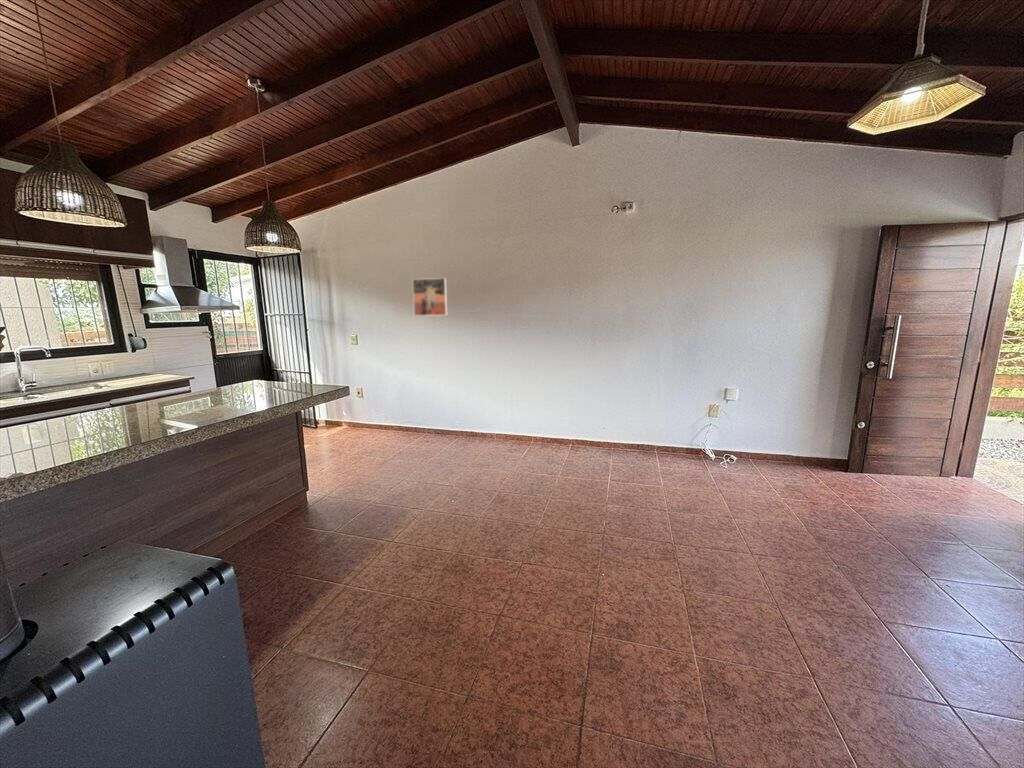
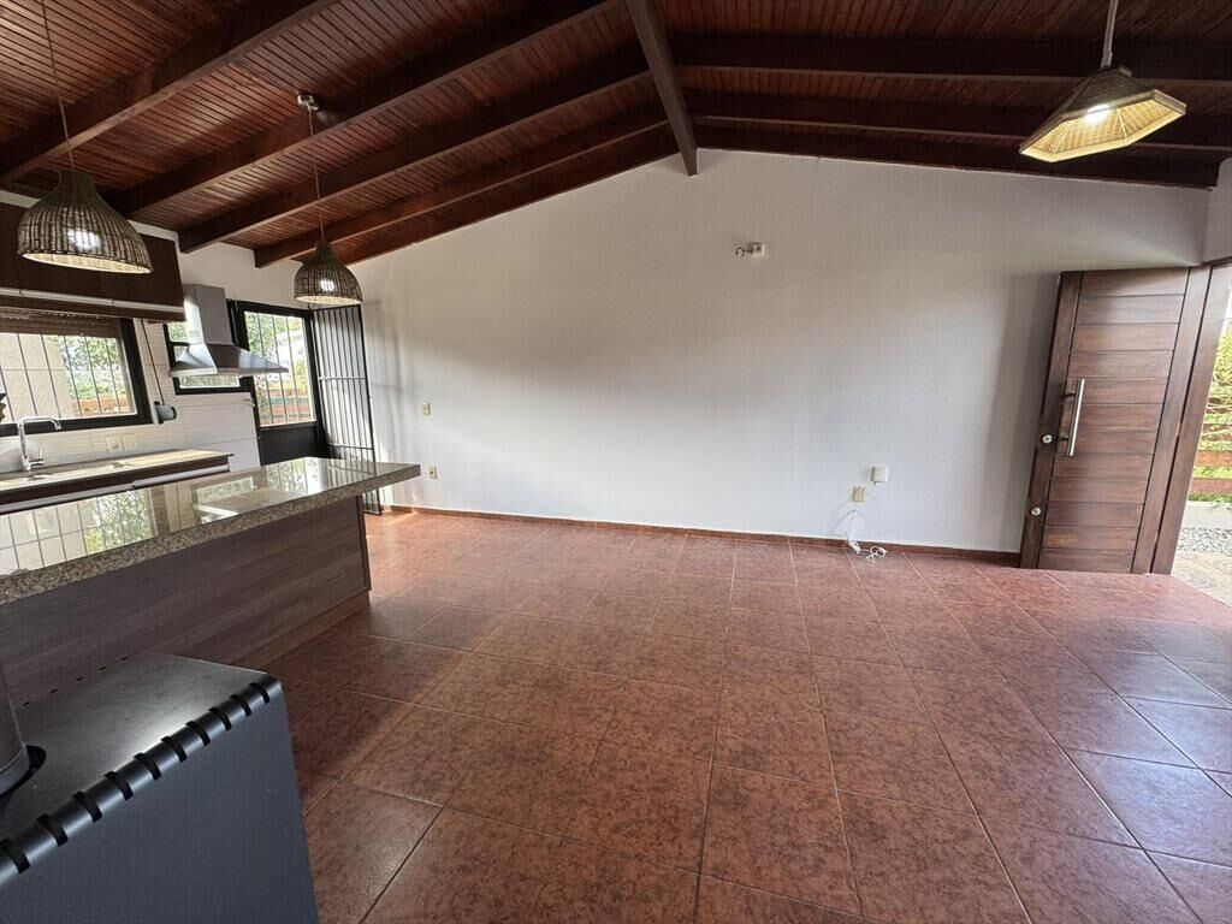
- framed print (429, 297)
